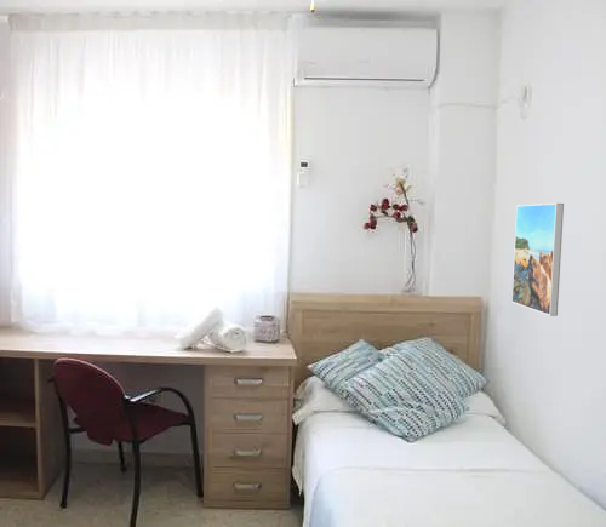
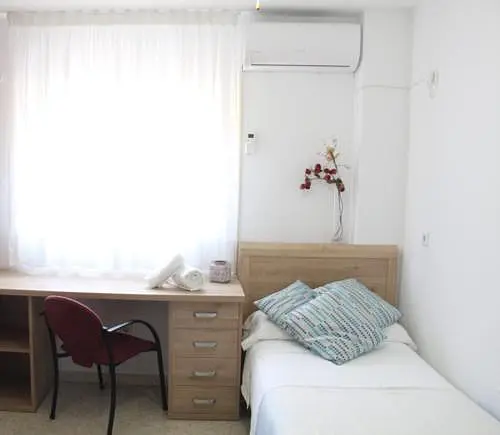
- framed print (534, 257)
